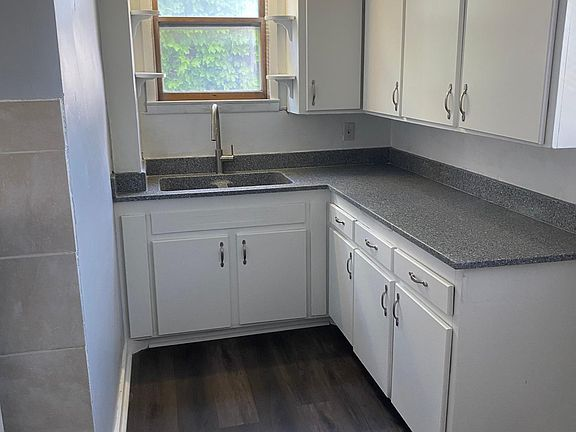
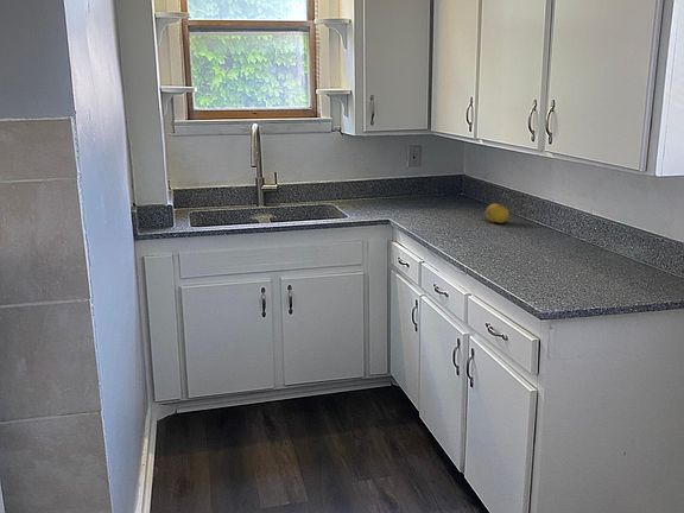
+ fruit (496, 213)
